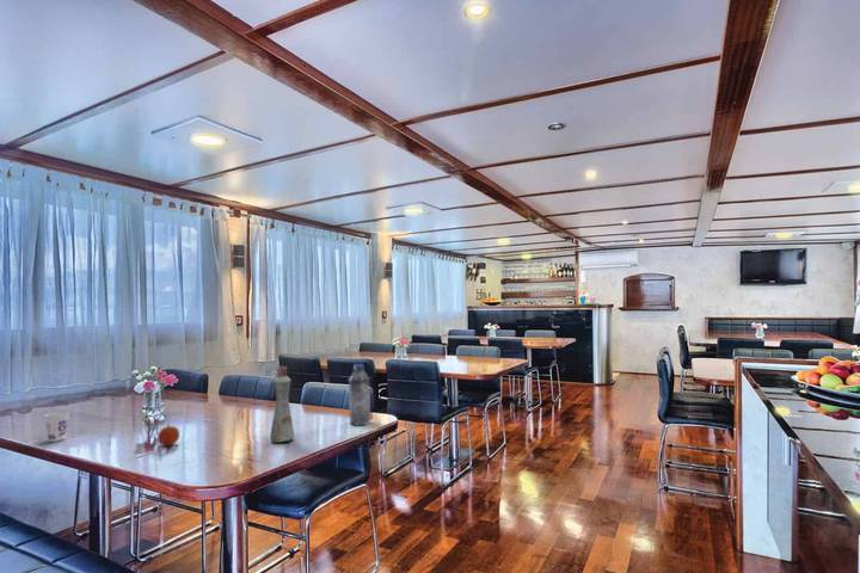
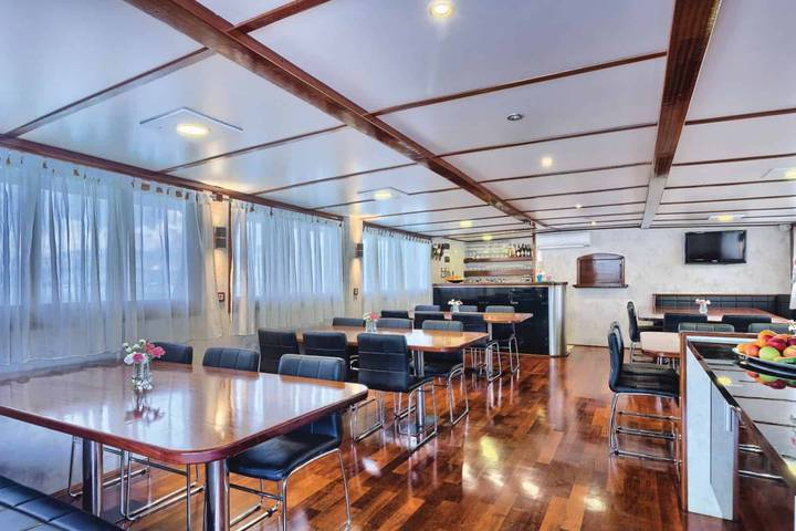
- fruit (168, 433)
- bottle (282, 402)
- water bottle (360, 393)
- cup (56, 426)
